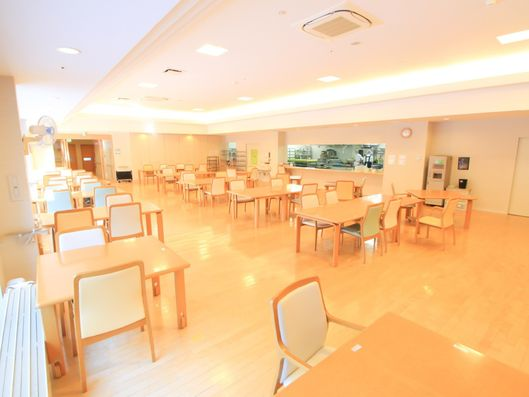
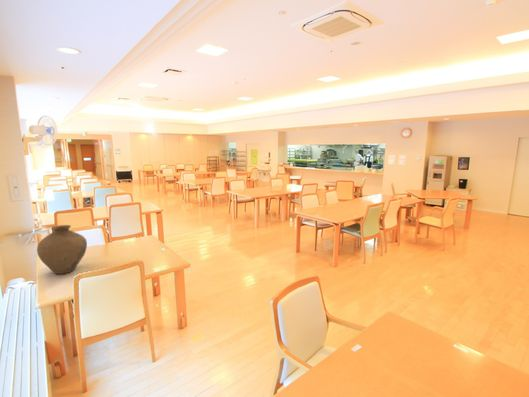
+ vase (62, 248)
